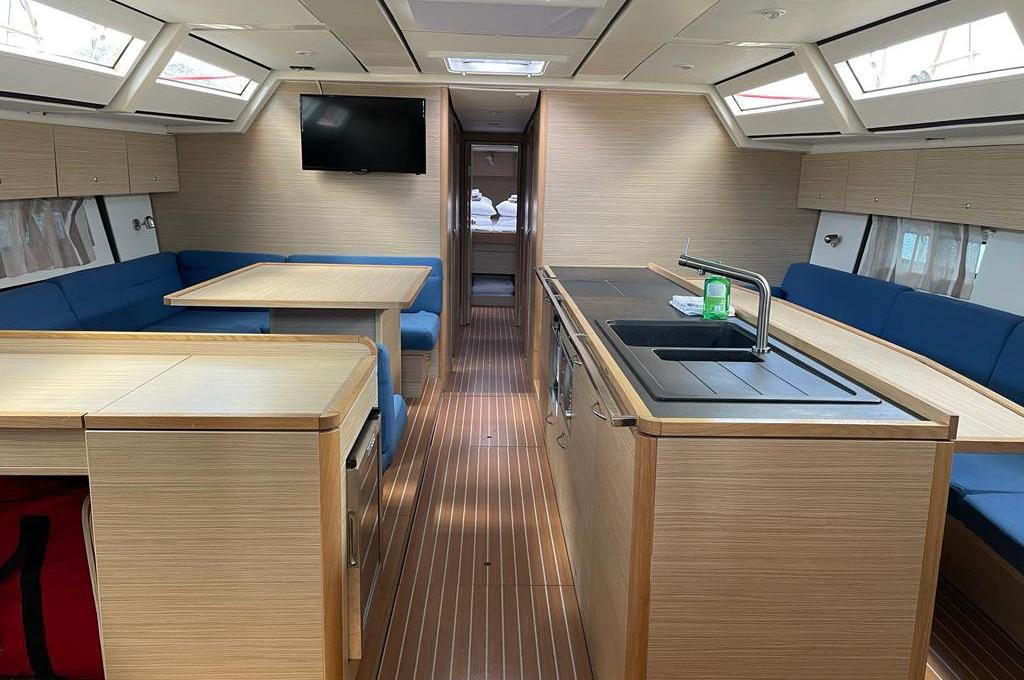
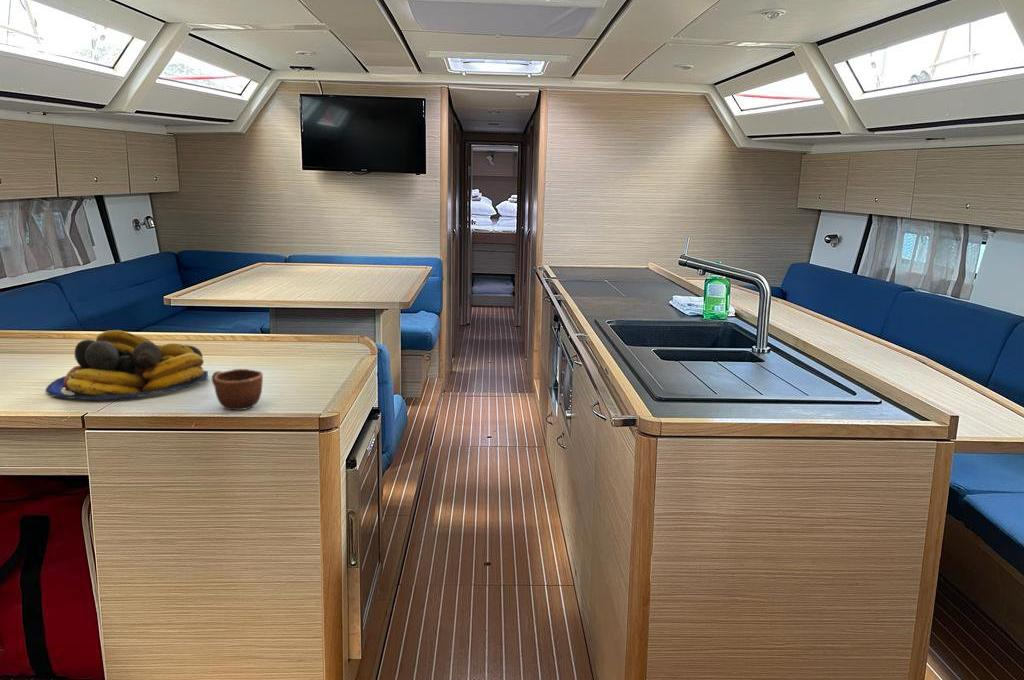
+ mug (233, 390)
+ fruit bowl (128, 357)
